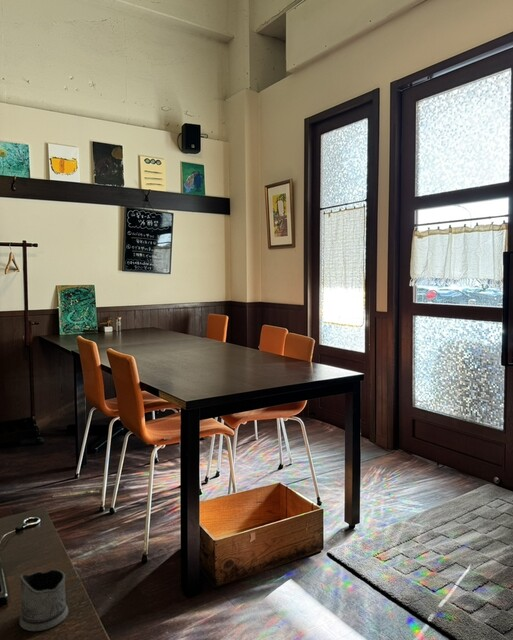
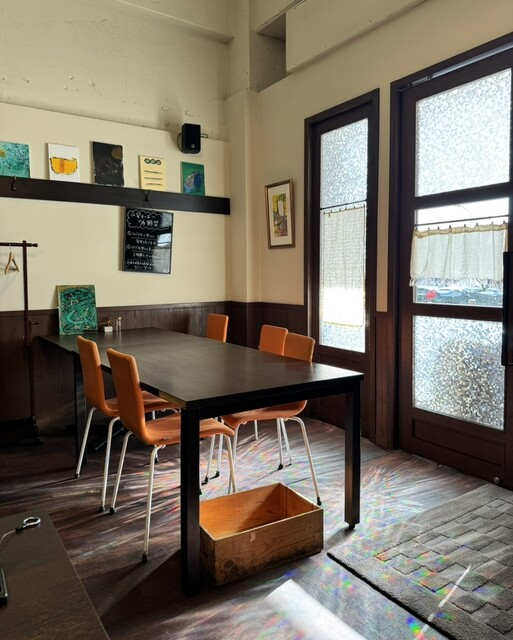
- tea glass holder (51, 591)
